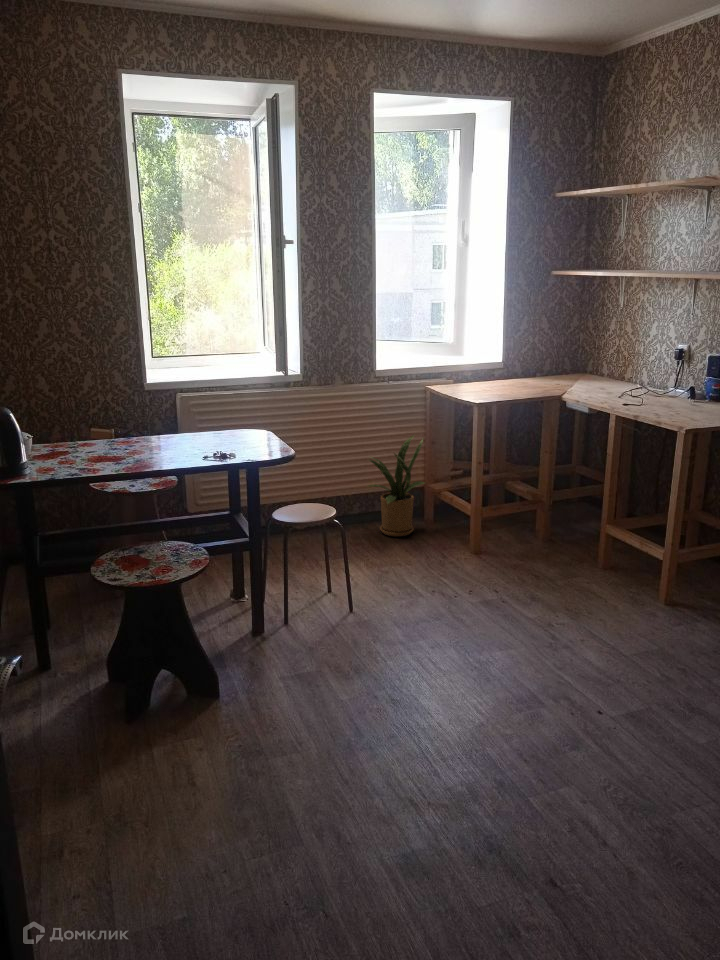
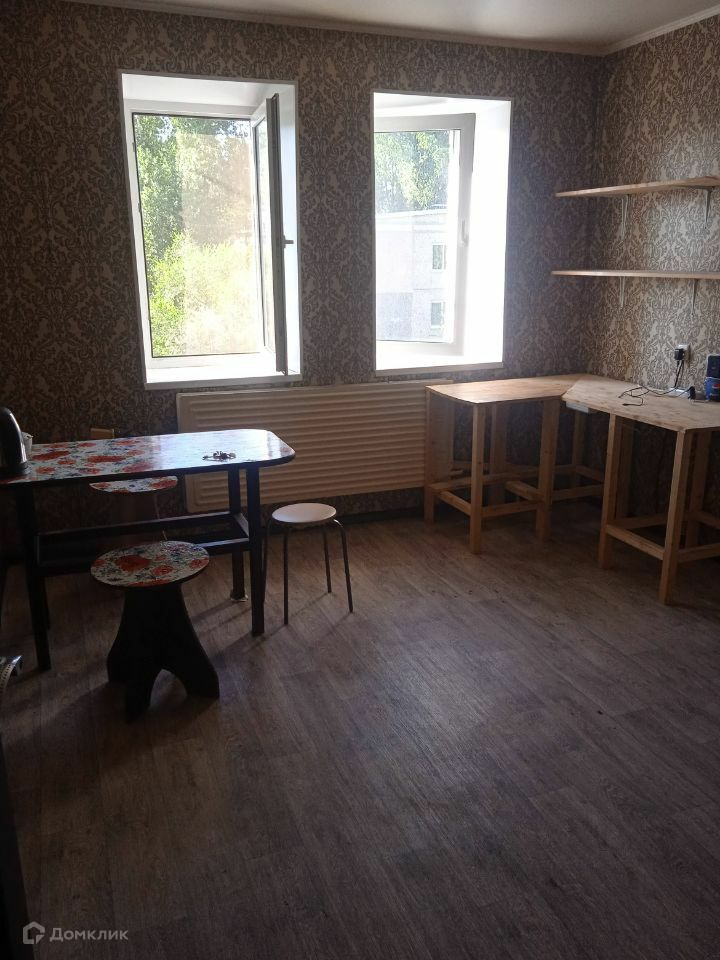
- house plant (392, 485)
